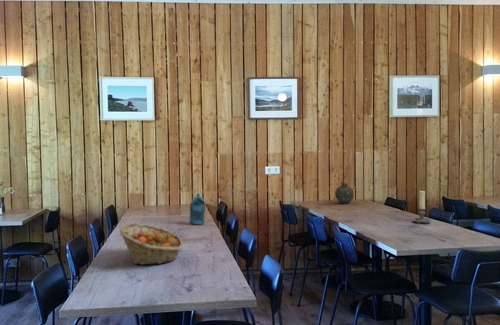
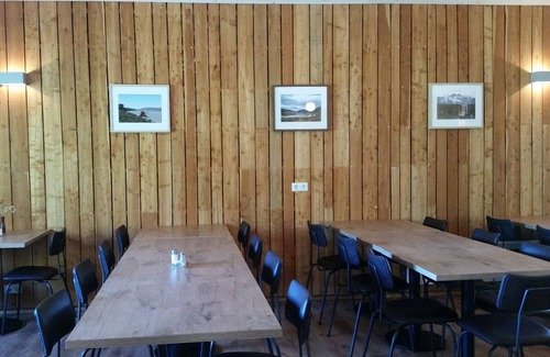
- snuff bottle (344, 192)
- bottle (197, 208)
- candle holder (422, 206)
- fruit basket (152, 242)
